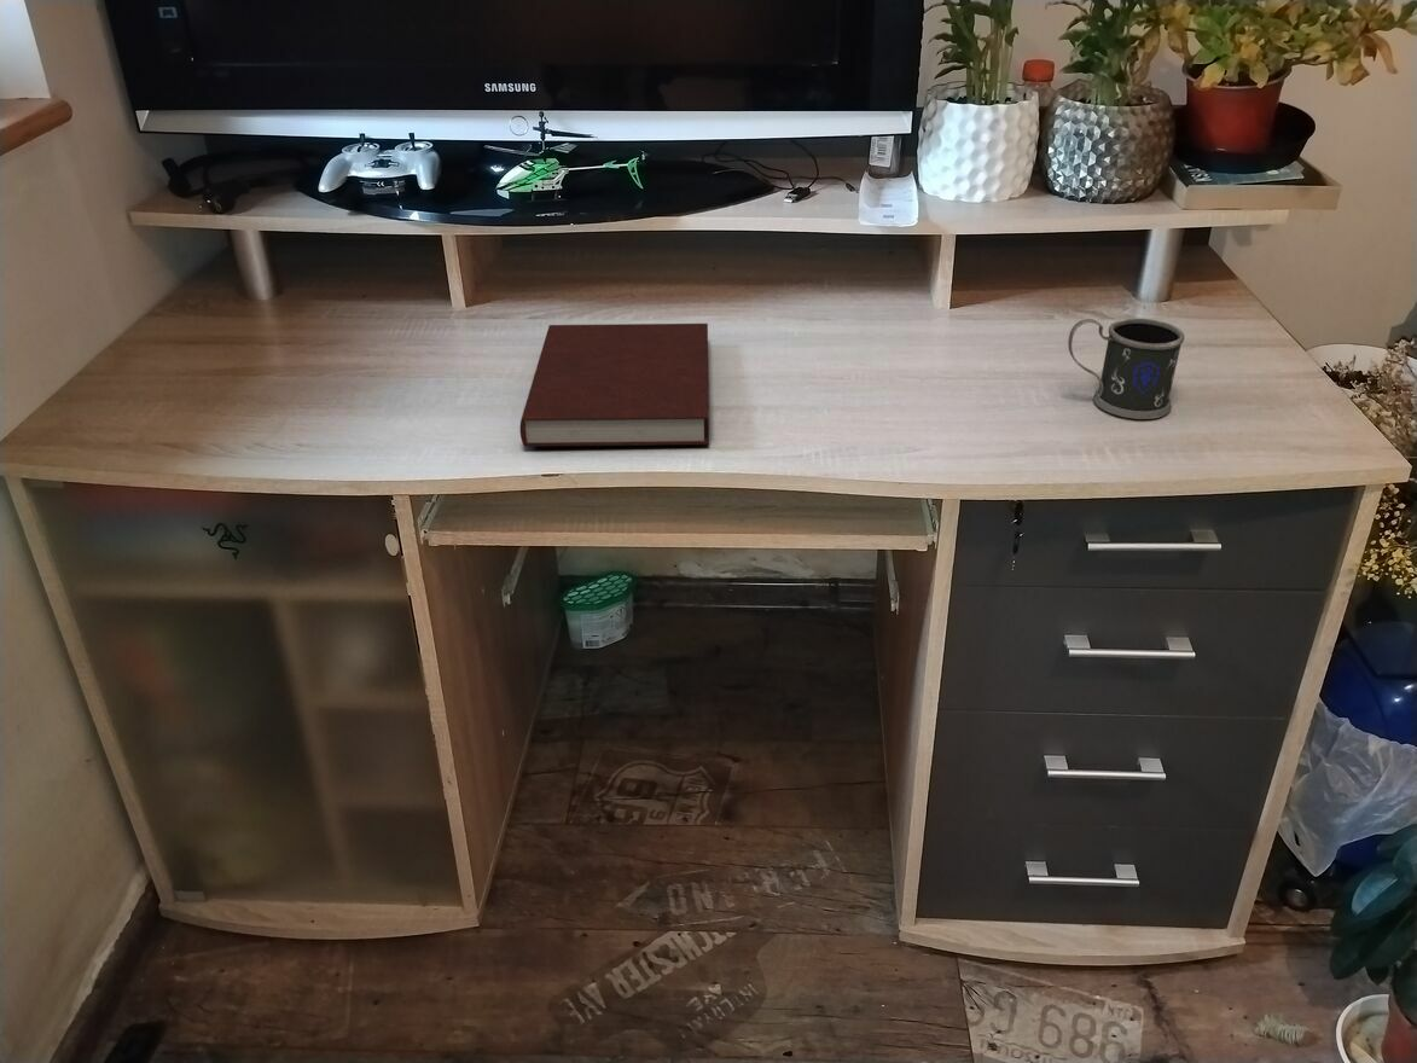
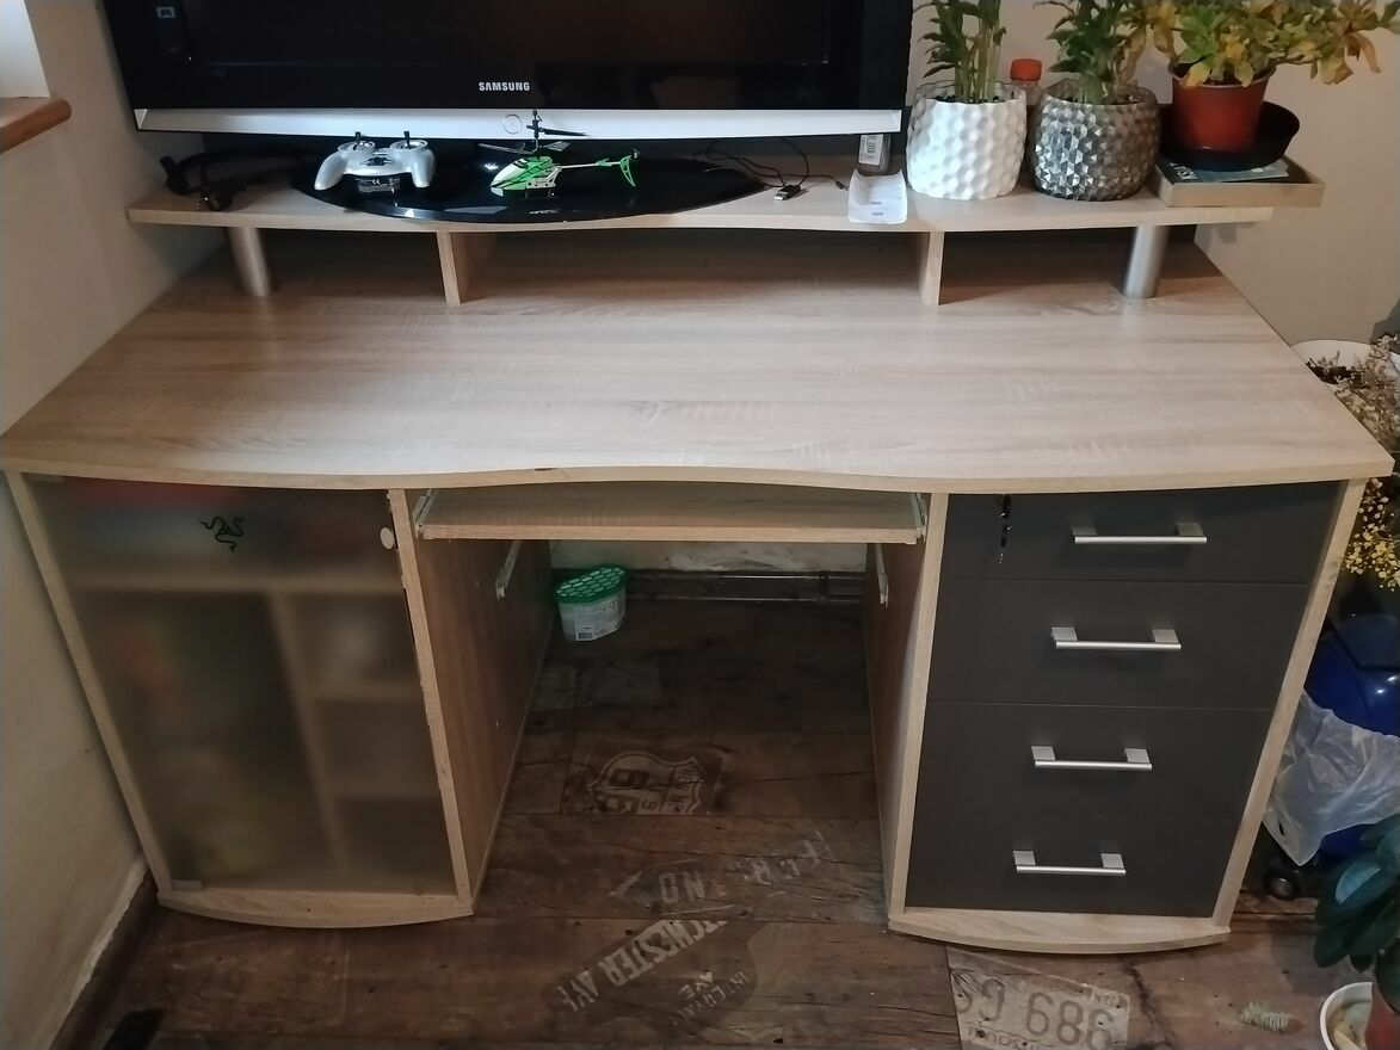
- notebook (621, 379)
- mug (1121, 361)
